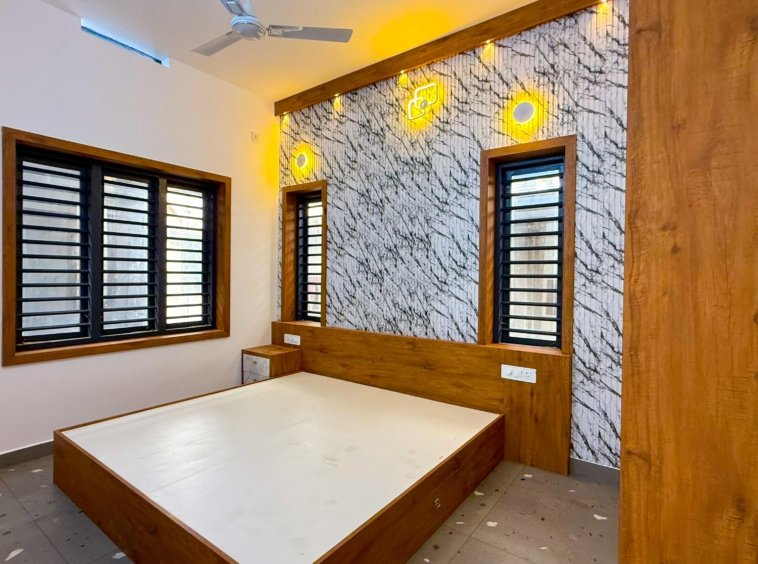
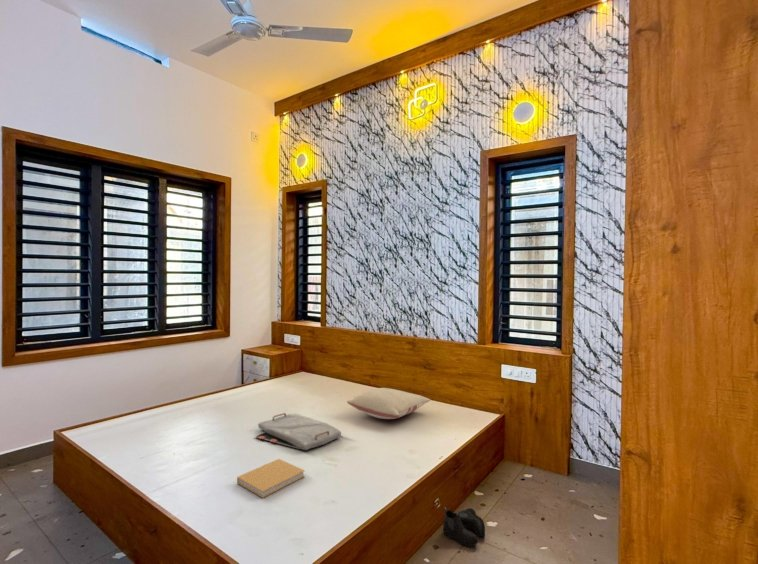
+ pillow (389, 401)
+ boots (466, 518)
+ serving tray (294, 429)
+ book (271, 476)
